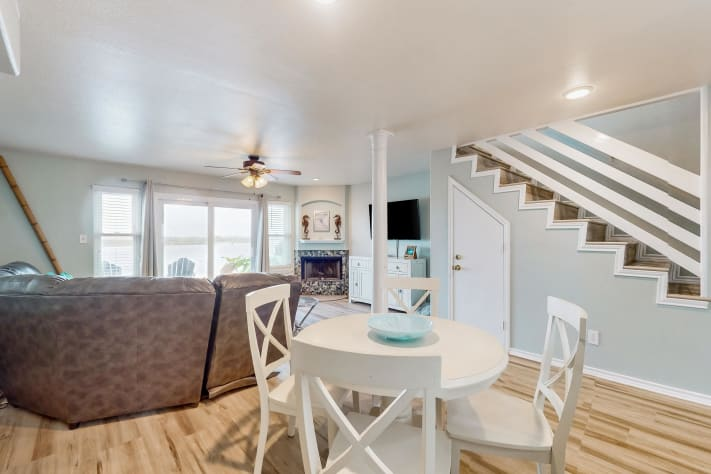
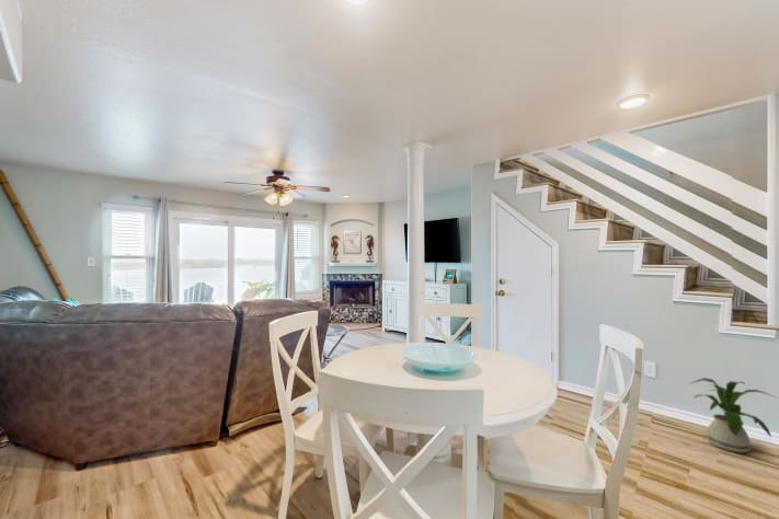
+ house plant (731, 408)
